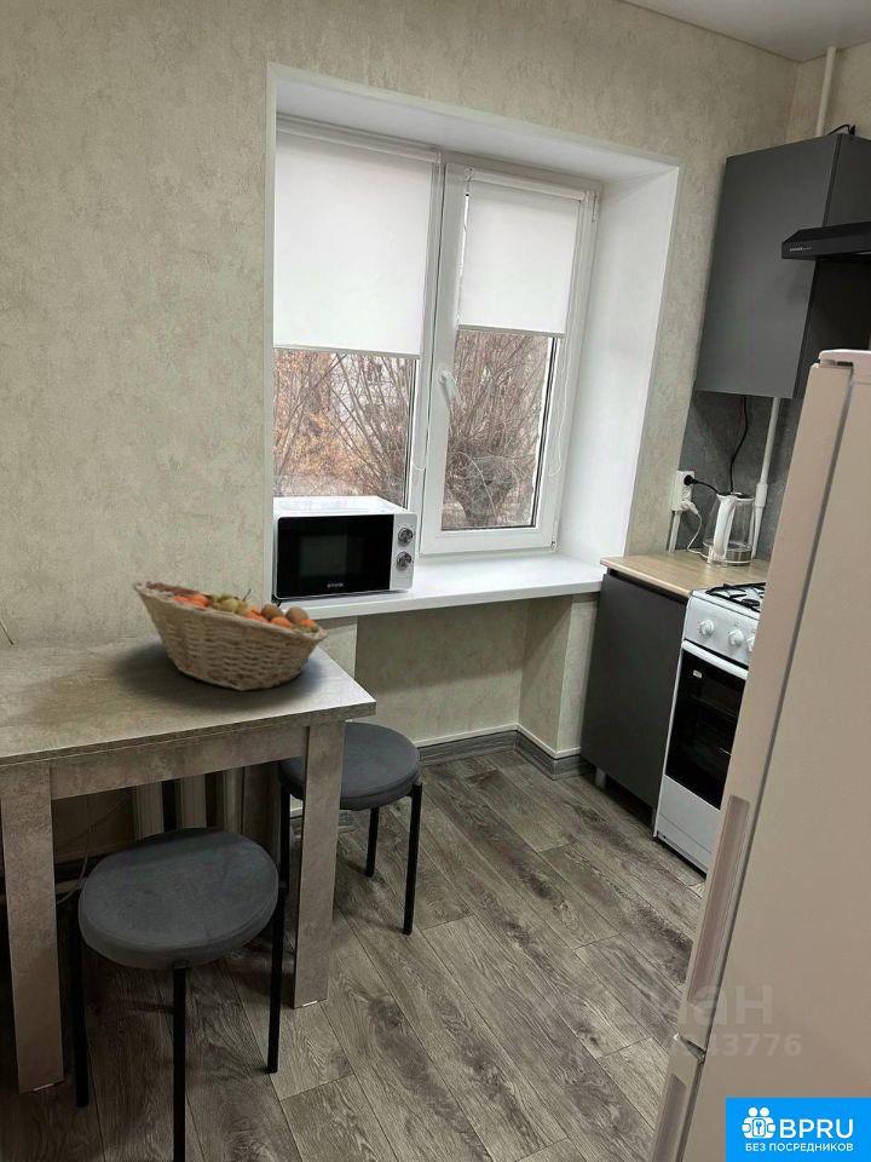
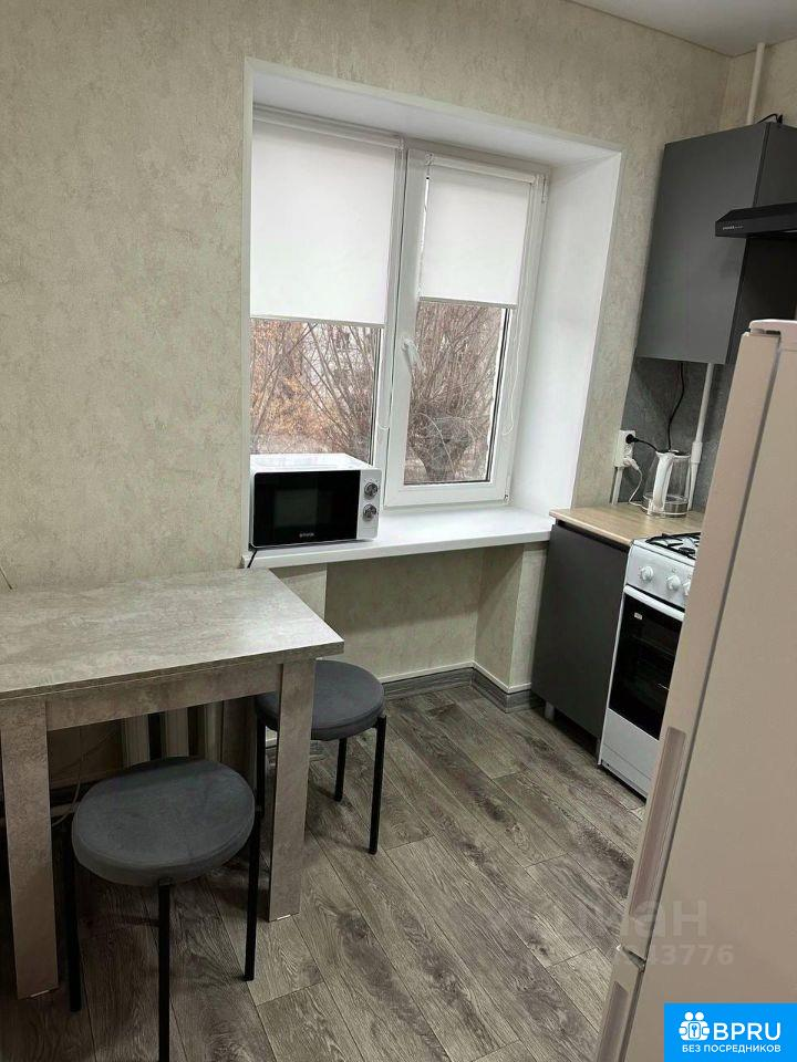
- fruit basket (230, 625)
